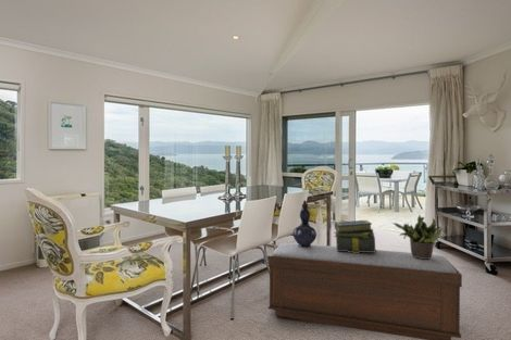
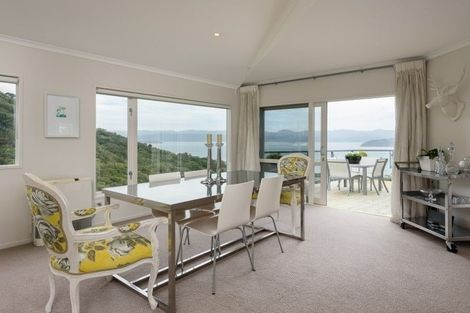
- potted plant (415, 235)
- decorative vase (304, 223)
- stack of books (353, 235)
- bench (356, 285)
